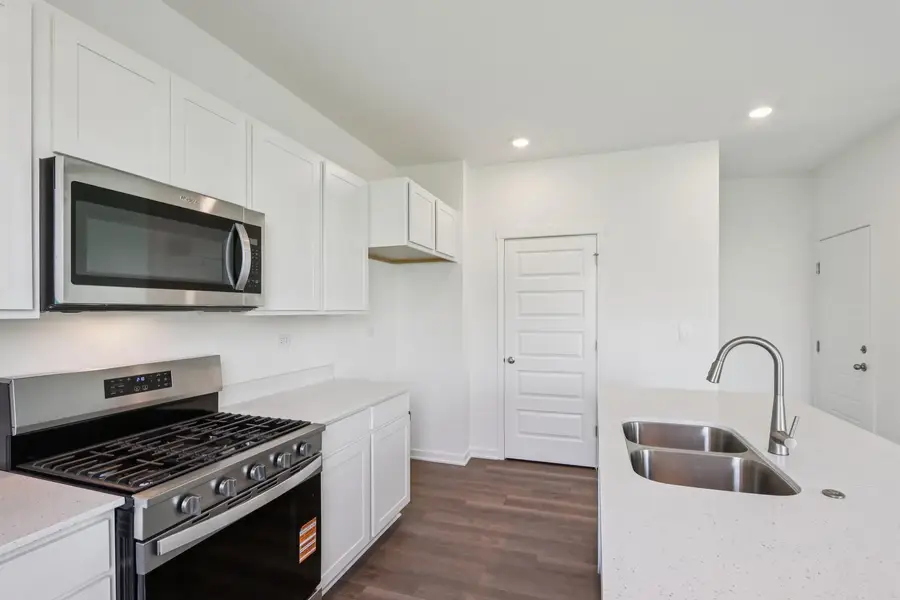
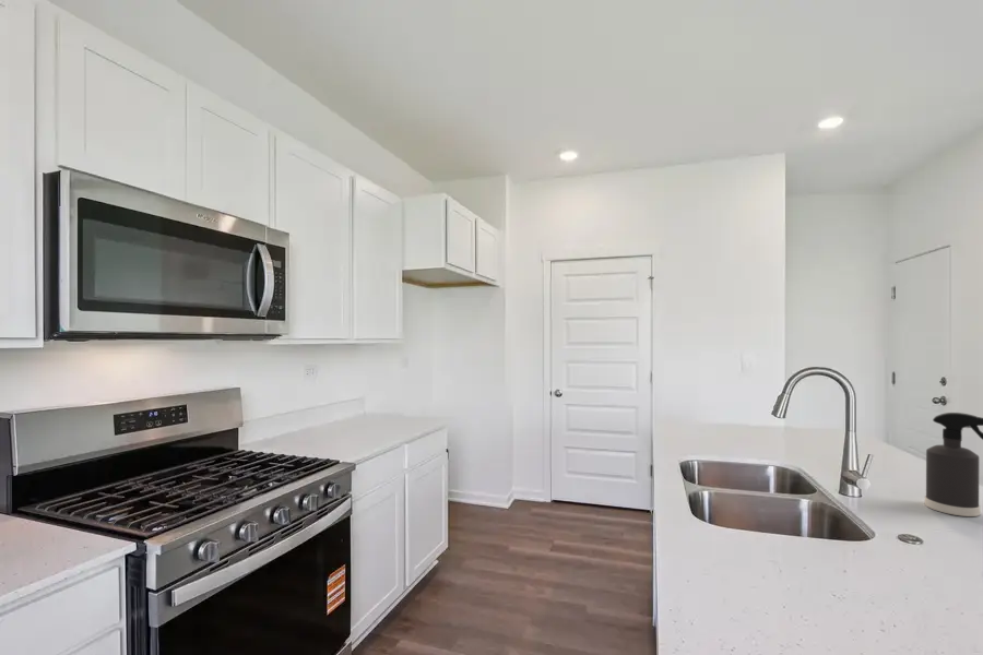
+ spray bottle (956, 461)
